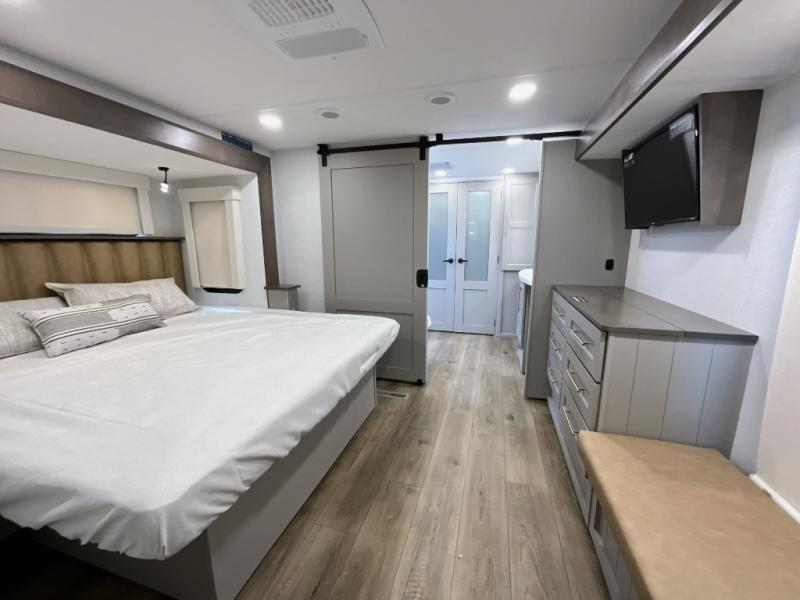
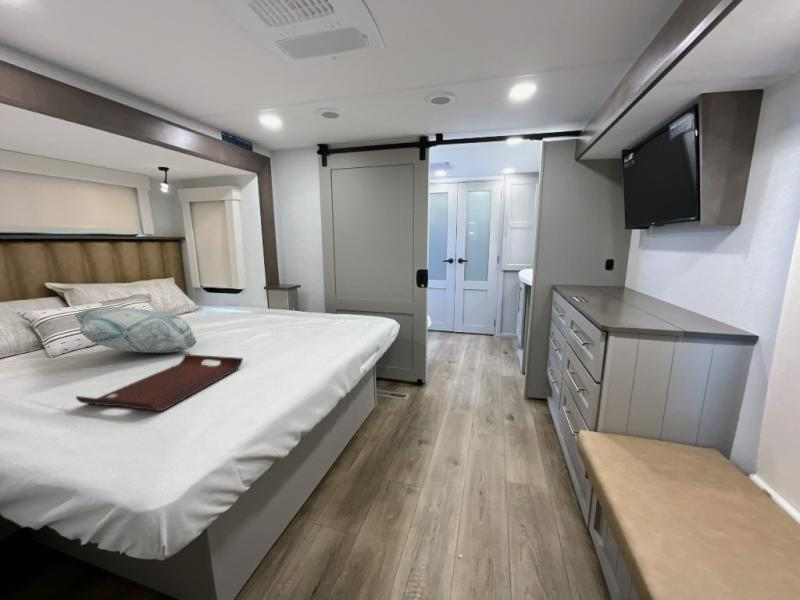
+ serving tray (172, 379)
+ decorative pillow (135, 330)
